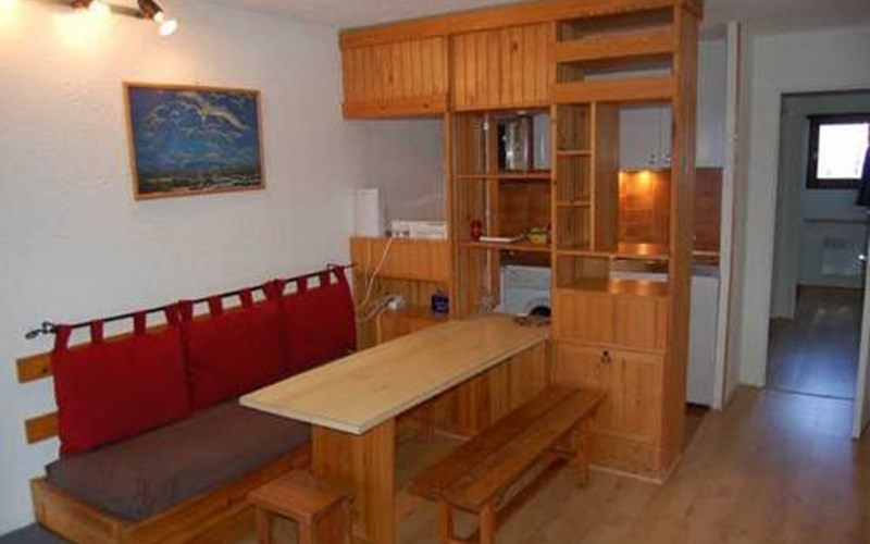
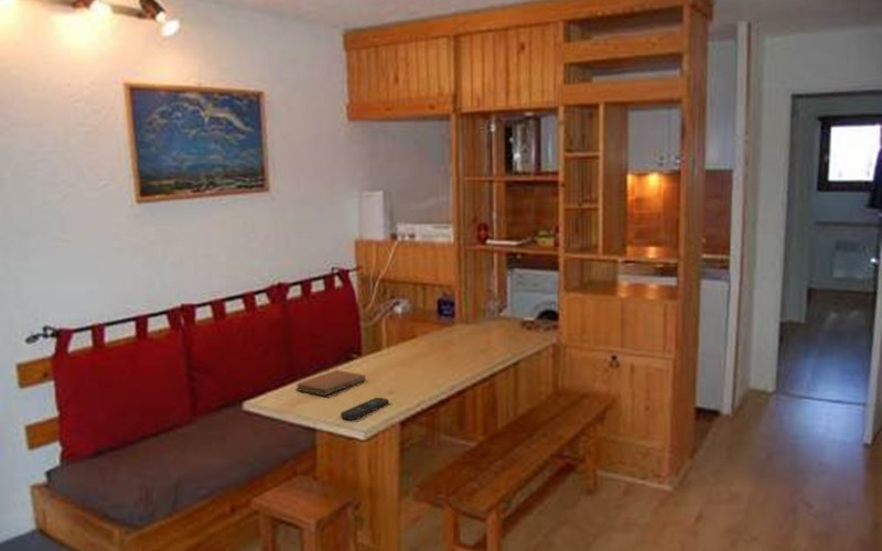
+ notebook (331, 381)
+ remote control (365, 408)
